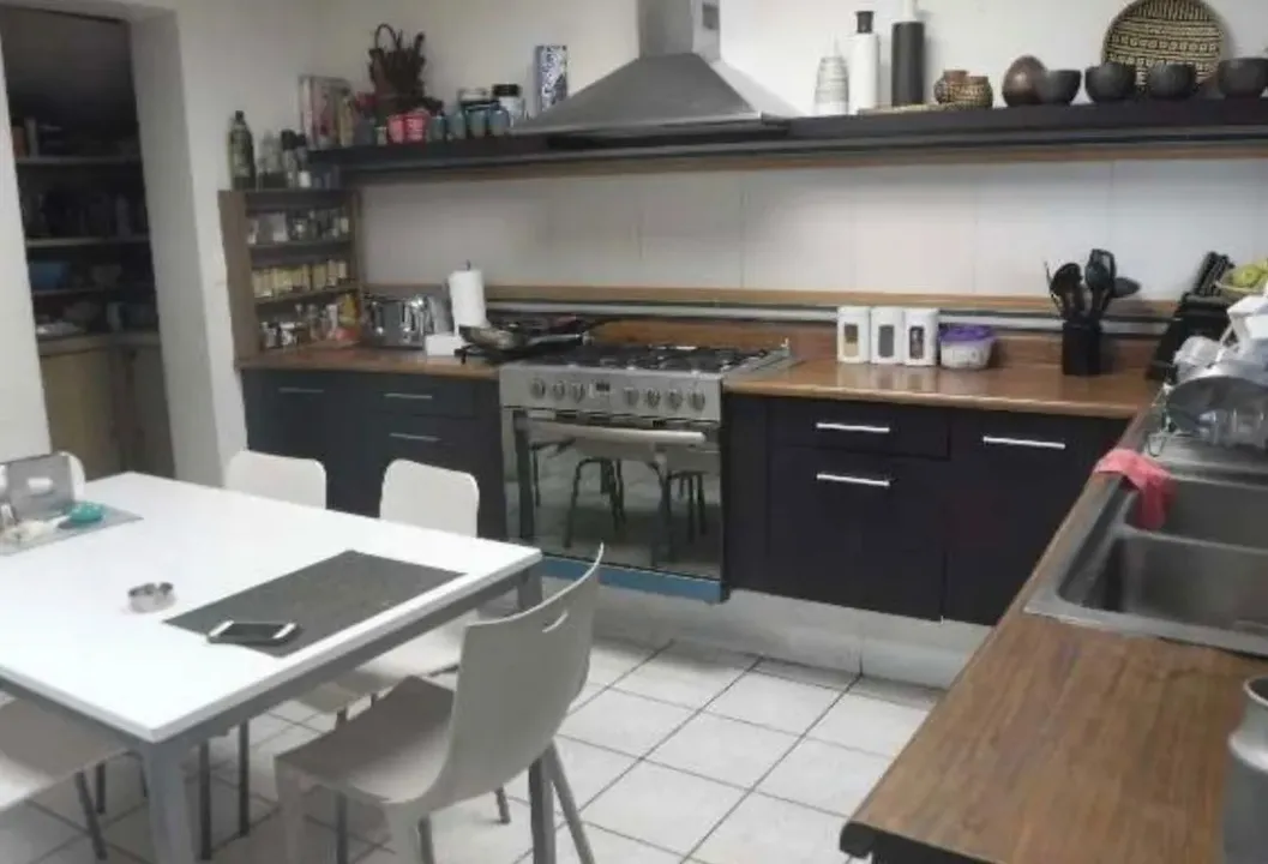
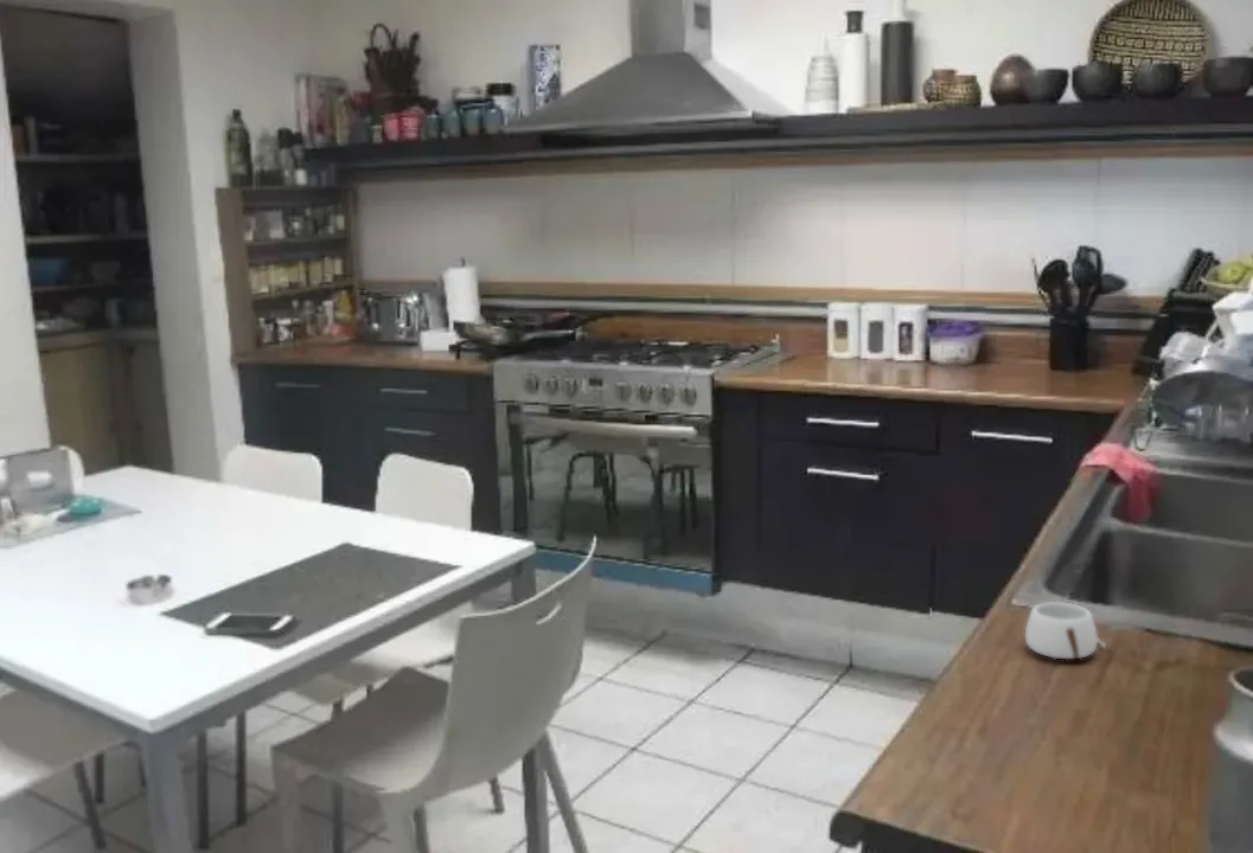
+ mug (1062, 627)
